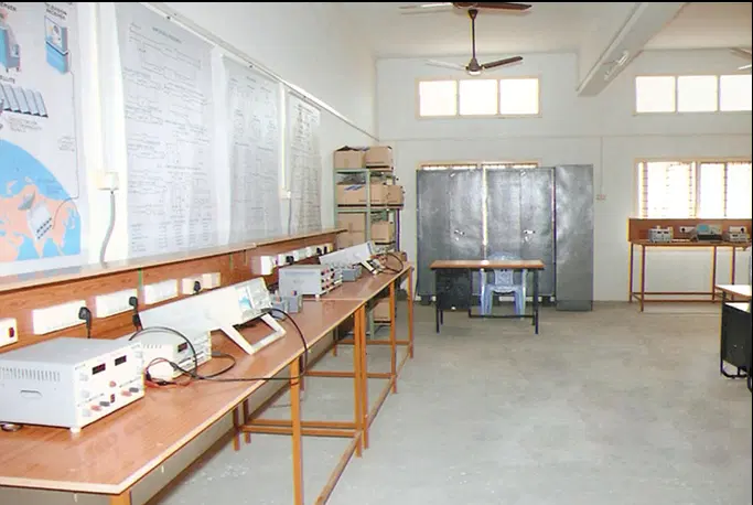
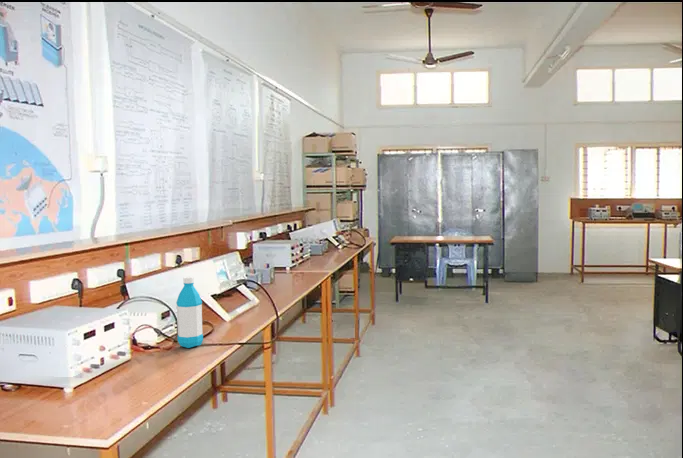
+ water bottle (189, 311)
